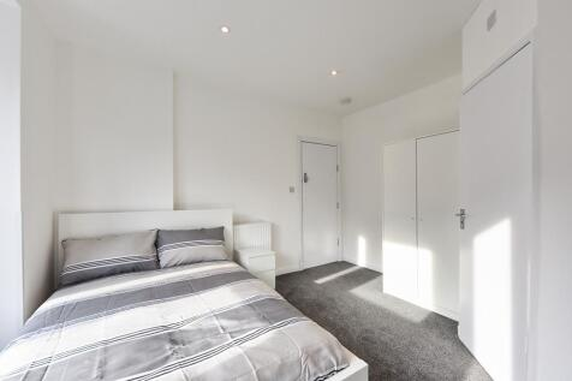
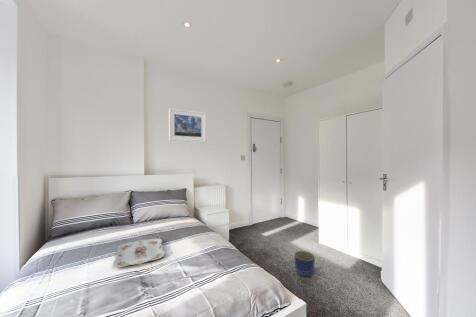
+ planter (304, 264)
+ serving tray (140, 251)
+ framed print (188, 126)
